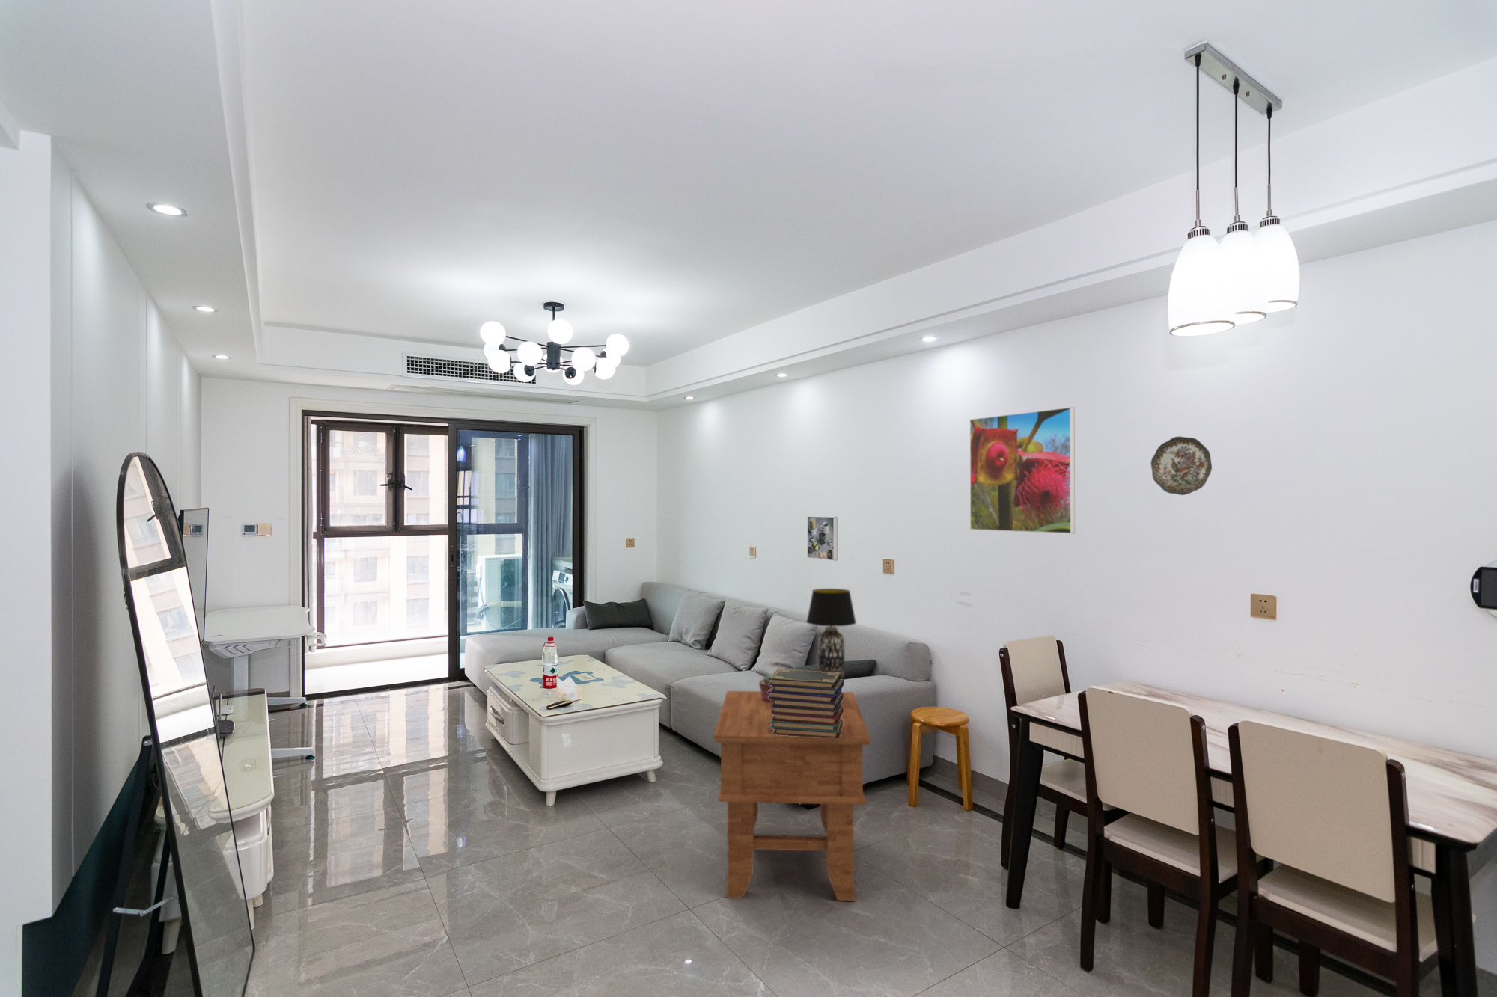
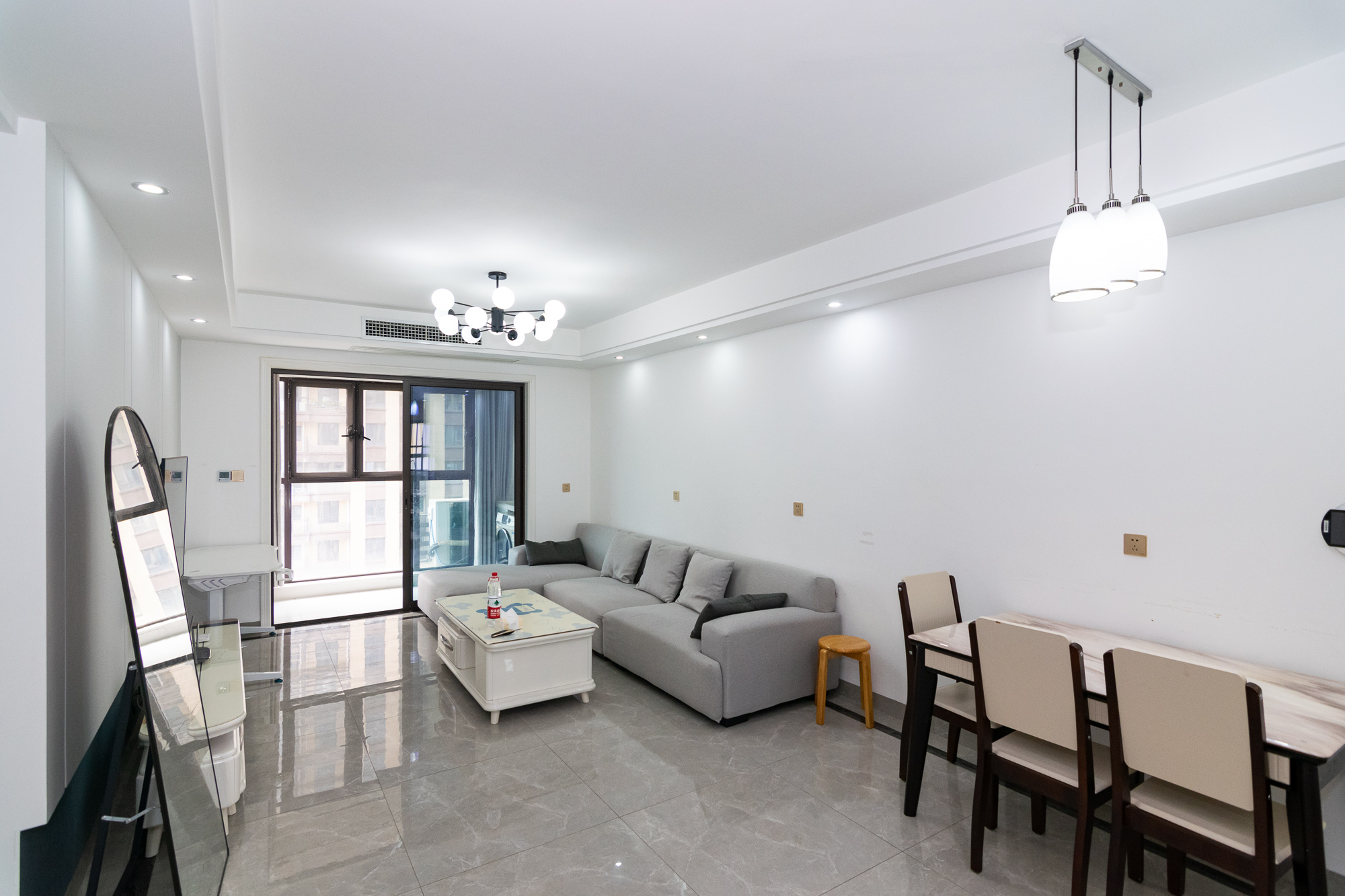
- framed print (1018, 472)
- decorative plate (1181, 465)
- potted succulent (769, 687)
- table lamp (830, 644)
- book stack (806, 701)
- side table (790, 788)
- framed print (821, 537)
